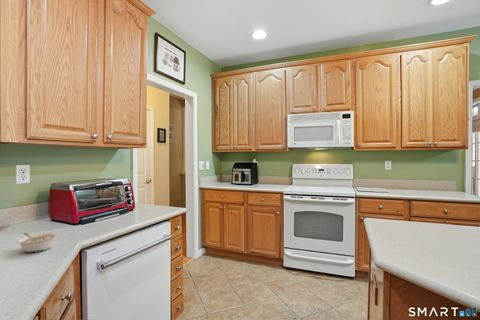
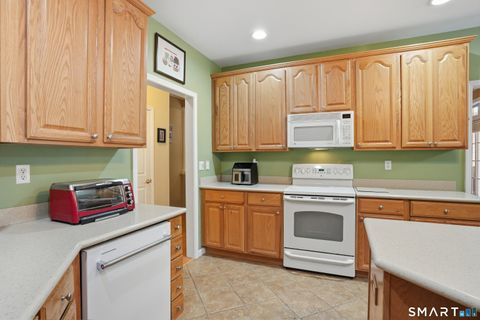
- legume (36, 242)
